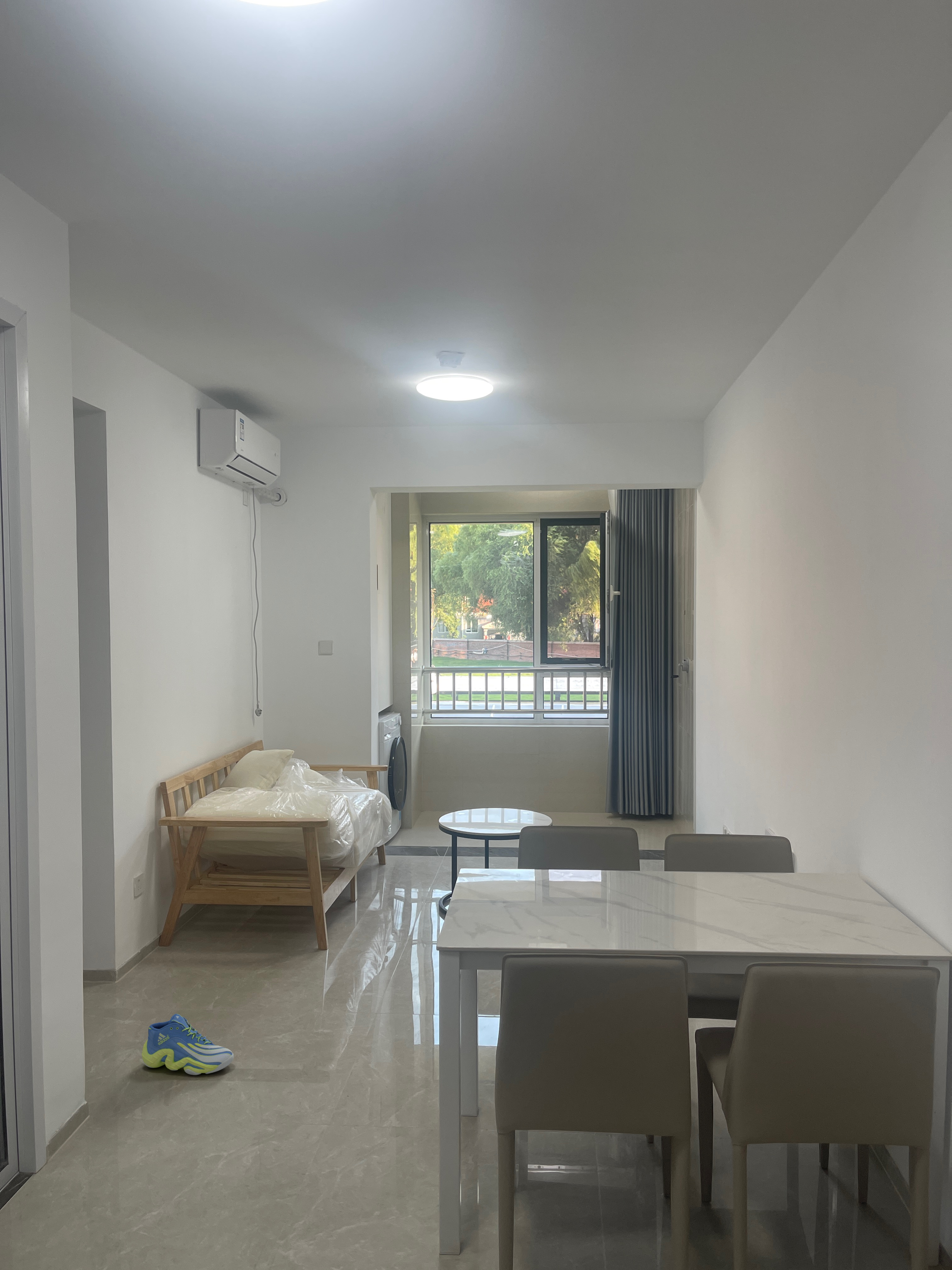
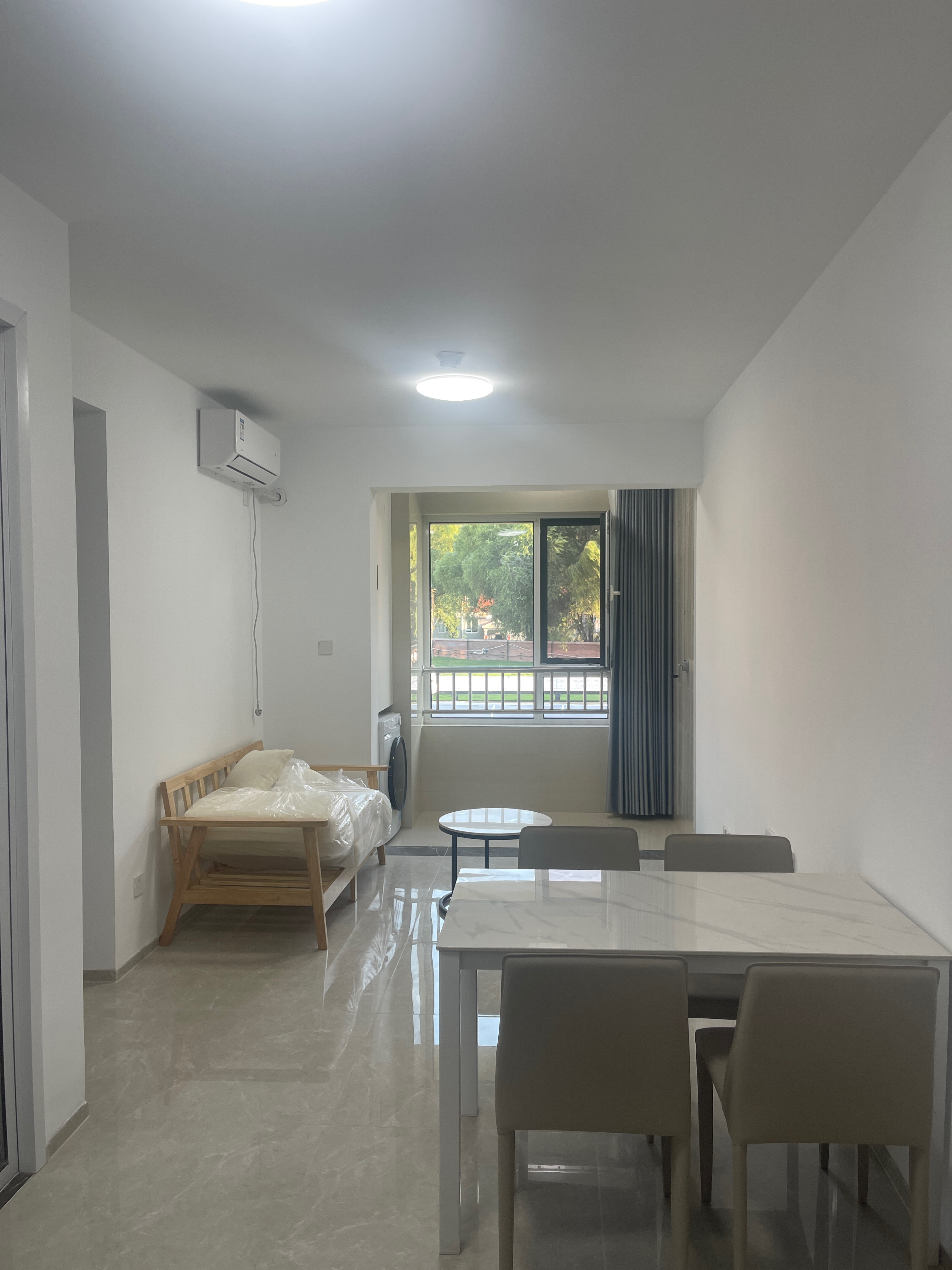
- sneaker (187, 1043)
